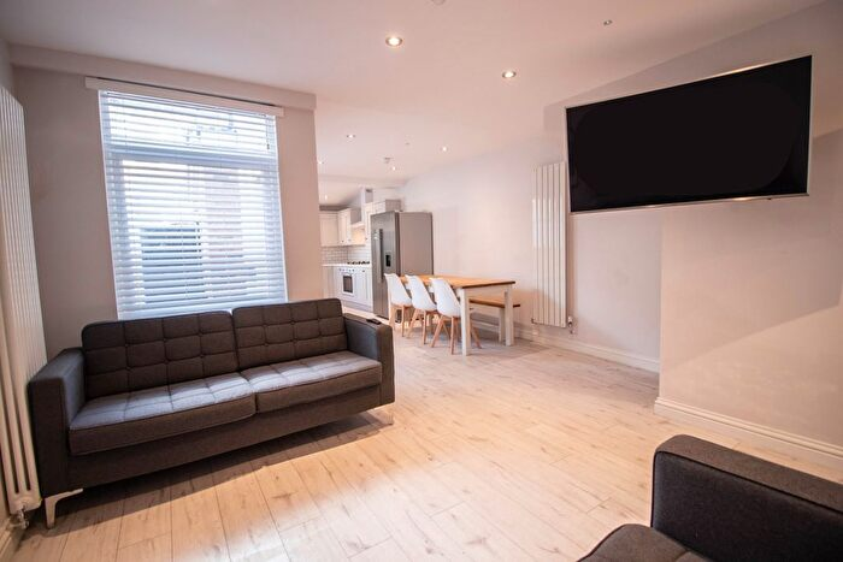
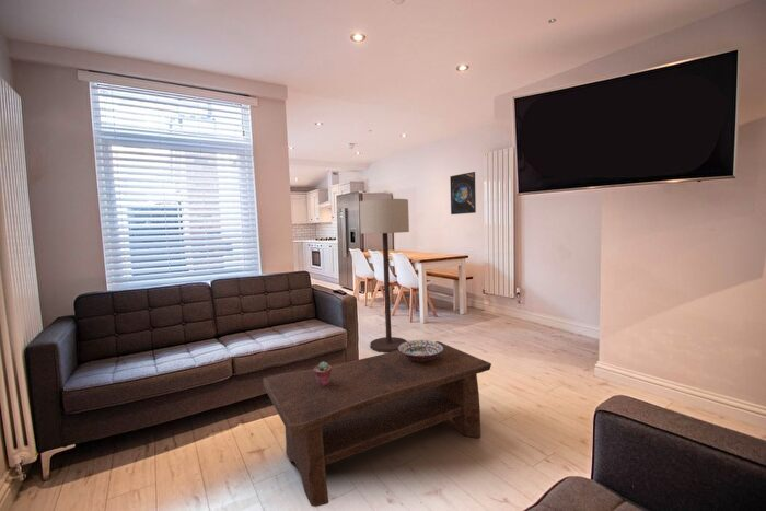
+ decorative bowl (420, 352)
+ floor lamp (386, 274)
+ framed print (462, 194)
+ potted succulent (323, 372)
+ coffee table (383, 408)
